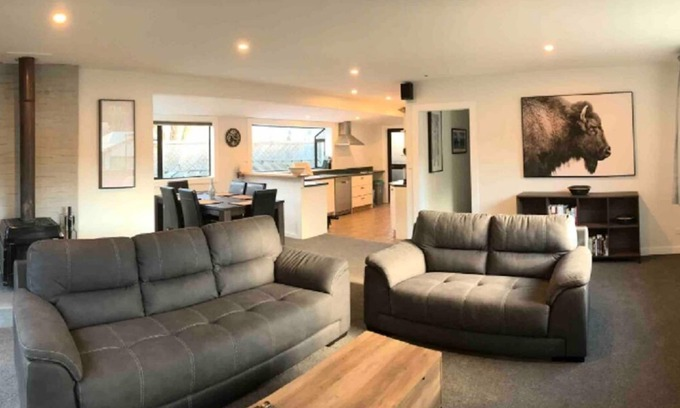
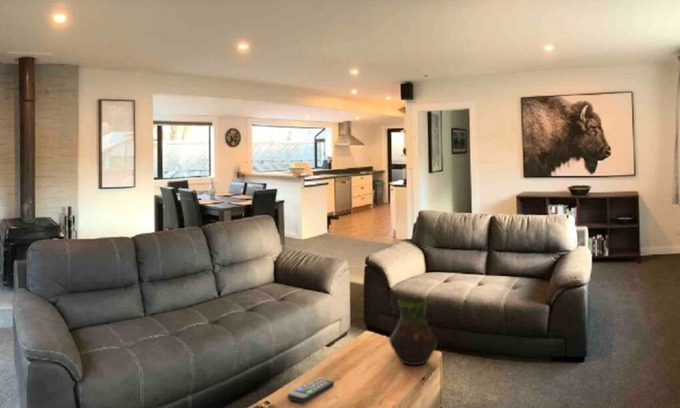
+ remote control (311, 389)
+ vase (413, 331)
